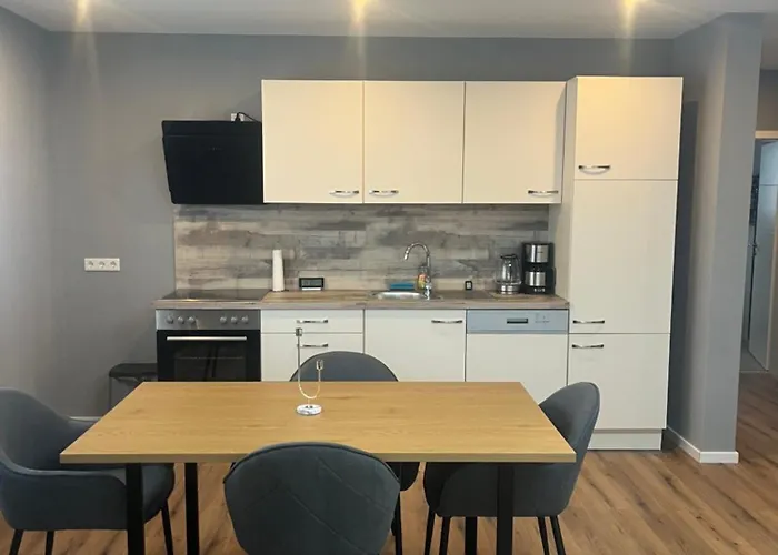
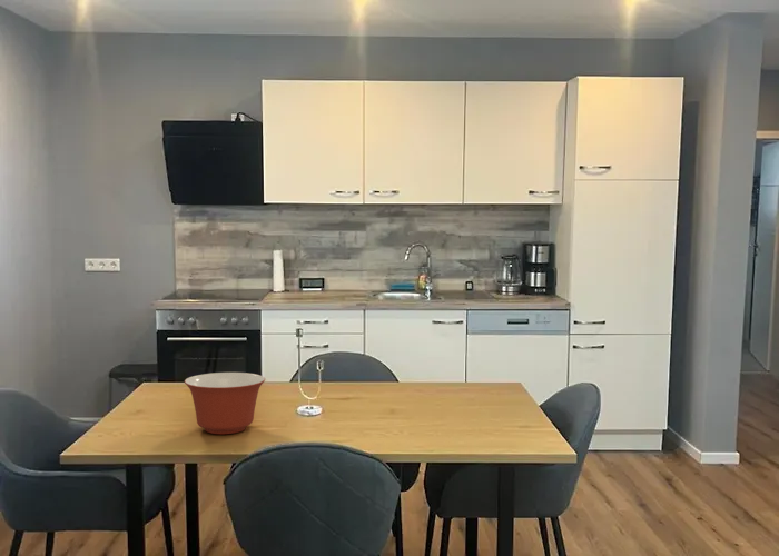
+ mixing bowl (225, 404)
